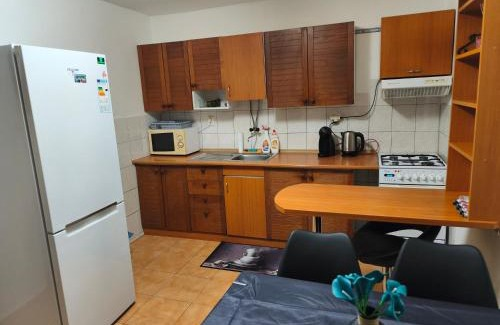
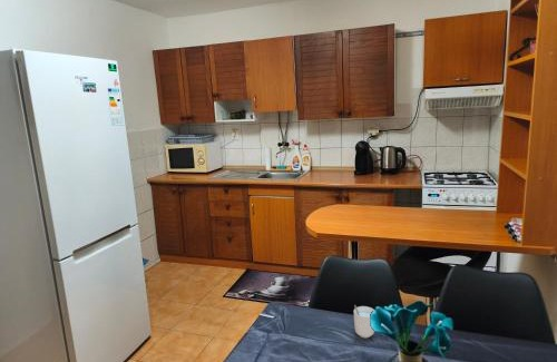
+ cup (363, 319)
